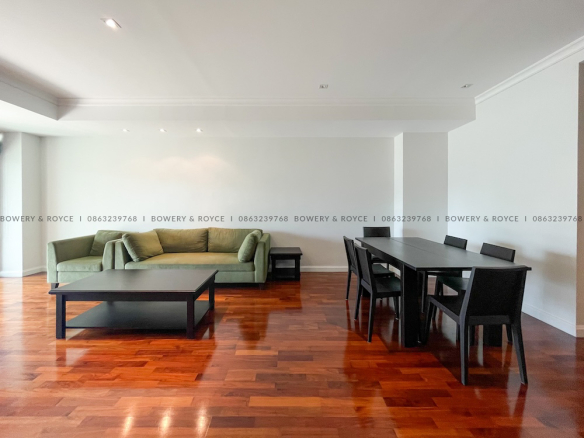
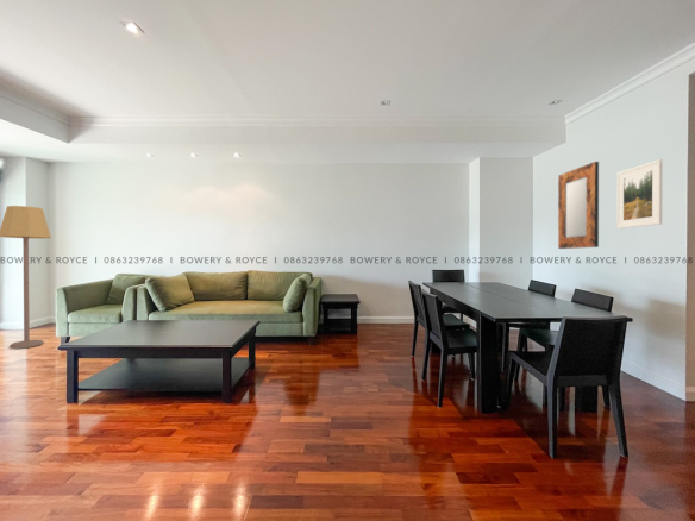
+ home mirror (576, 208)
+ lamp (25, 276)
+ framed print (637, 196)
